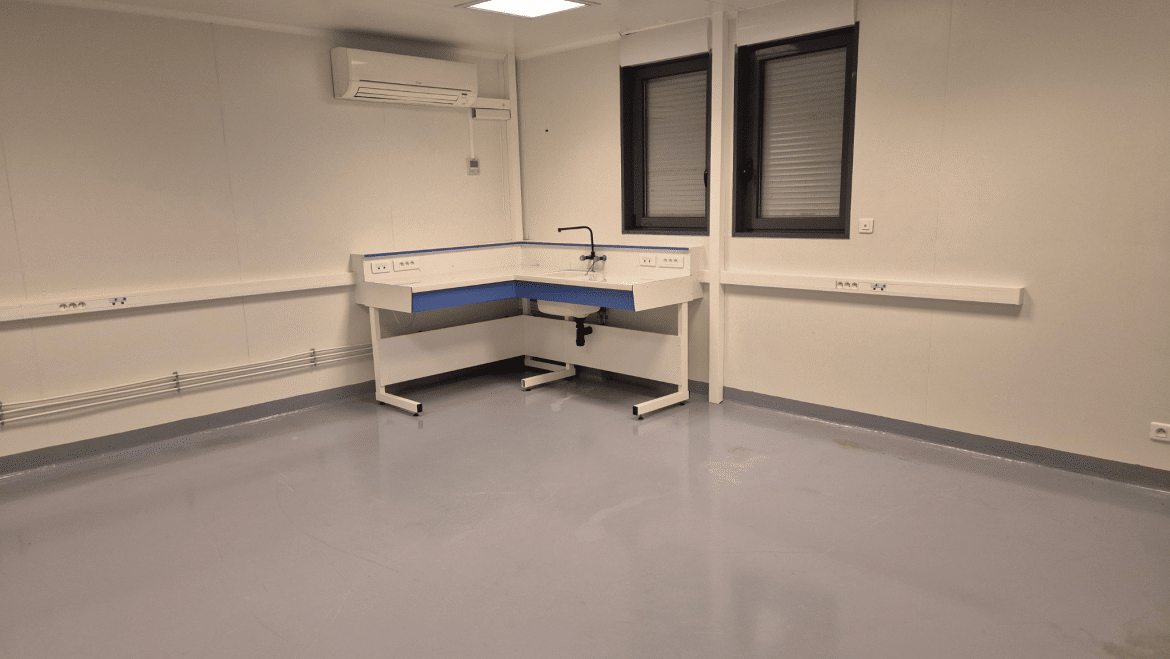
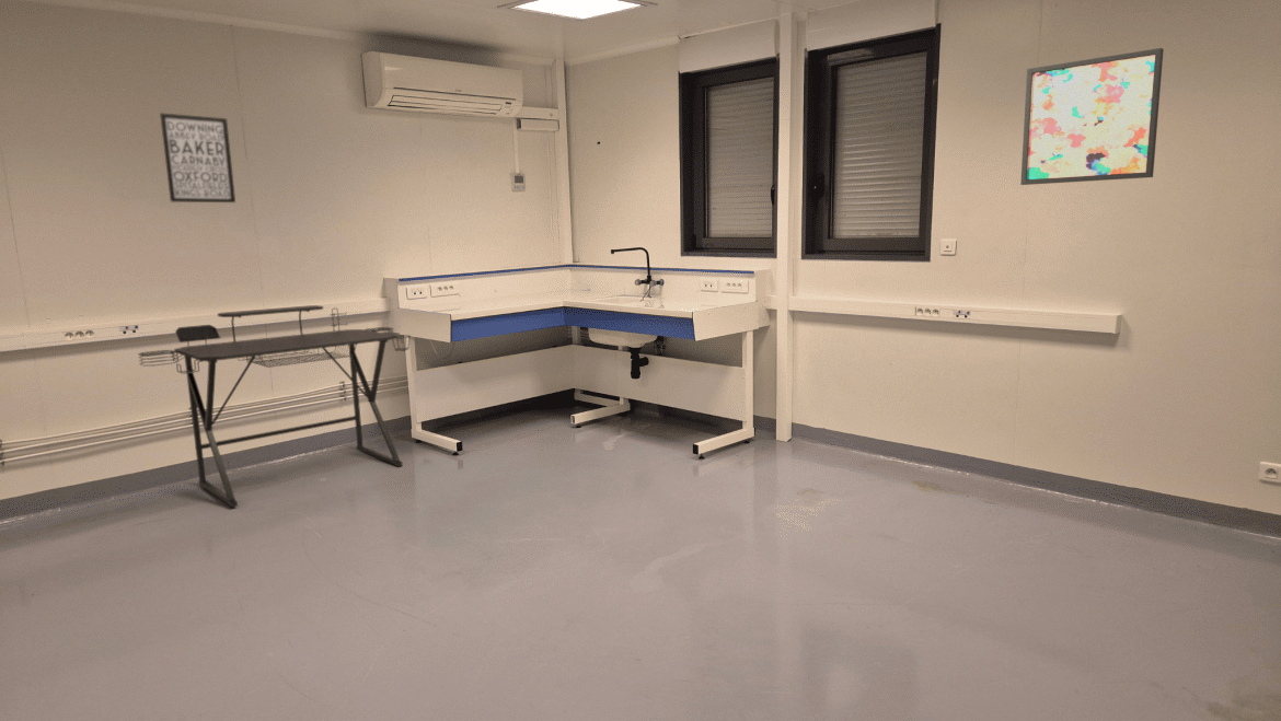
+ desk (287, 364)
+ wall art (1087, 120)
+ wall art (198, 159)
